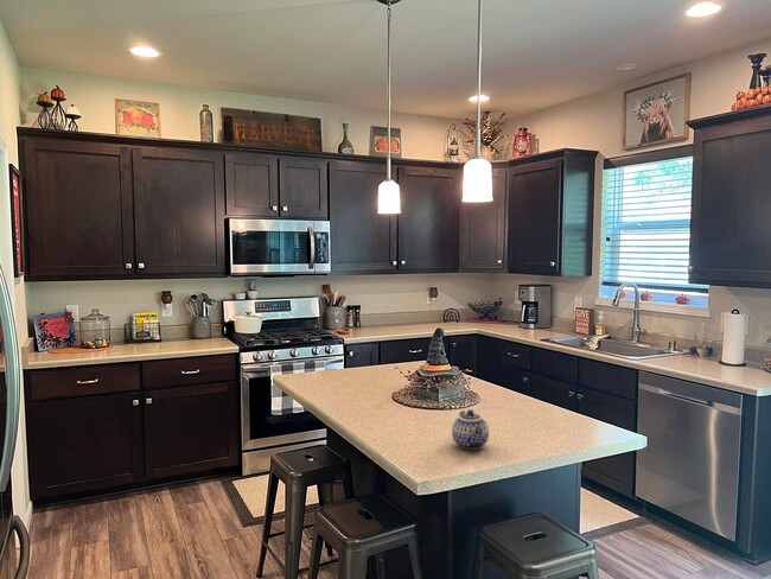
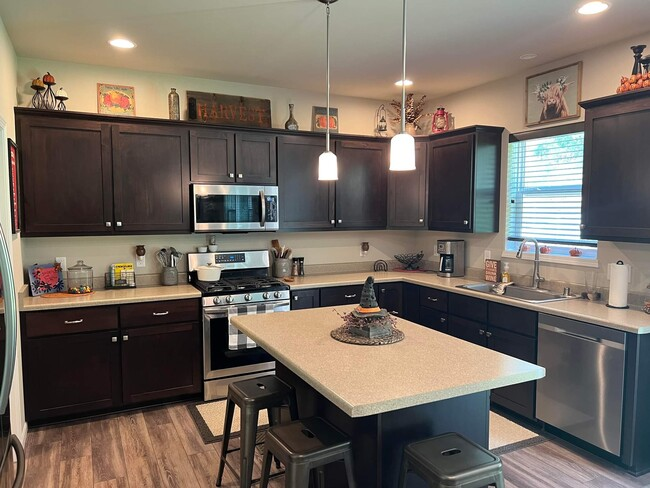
- teapot (470, 427)
